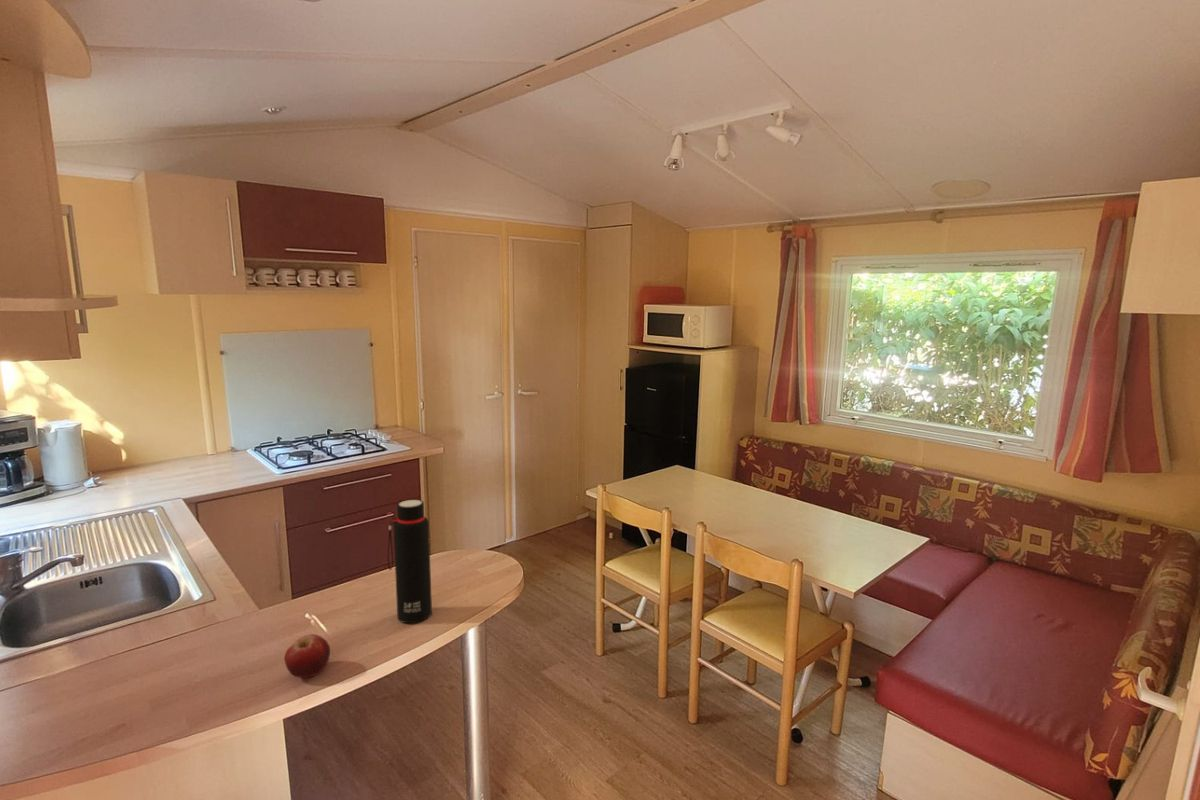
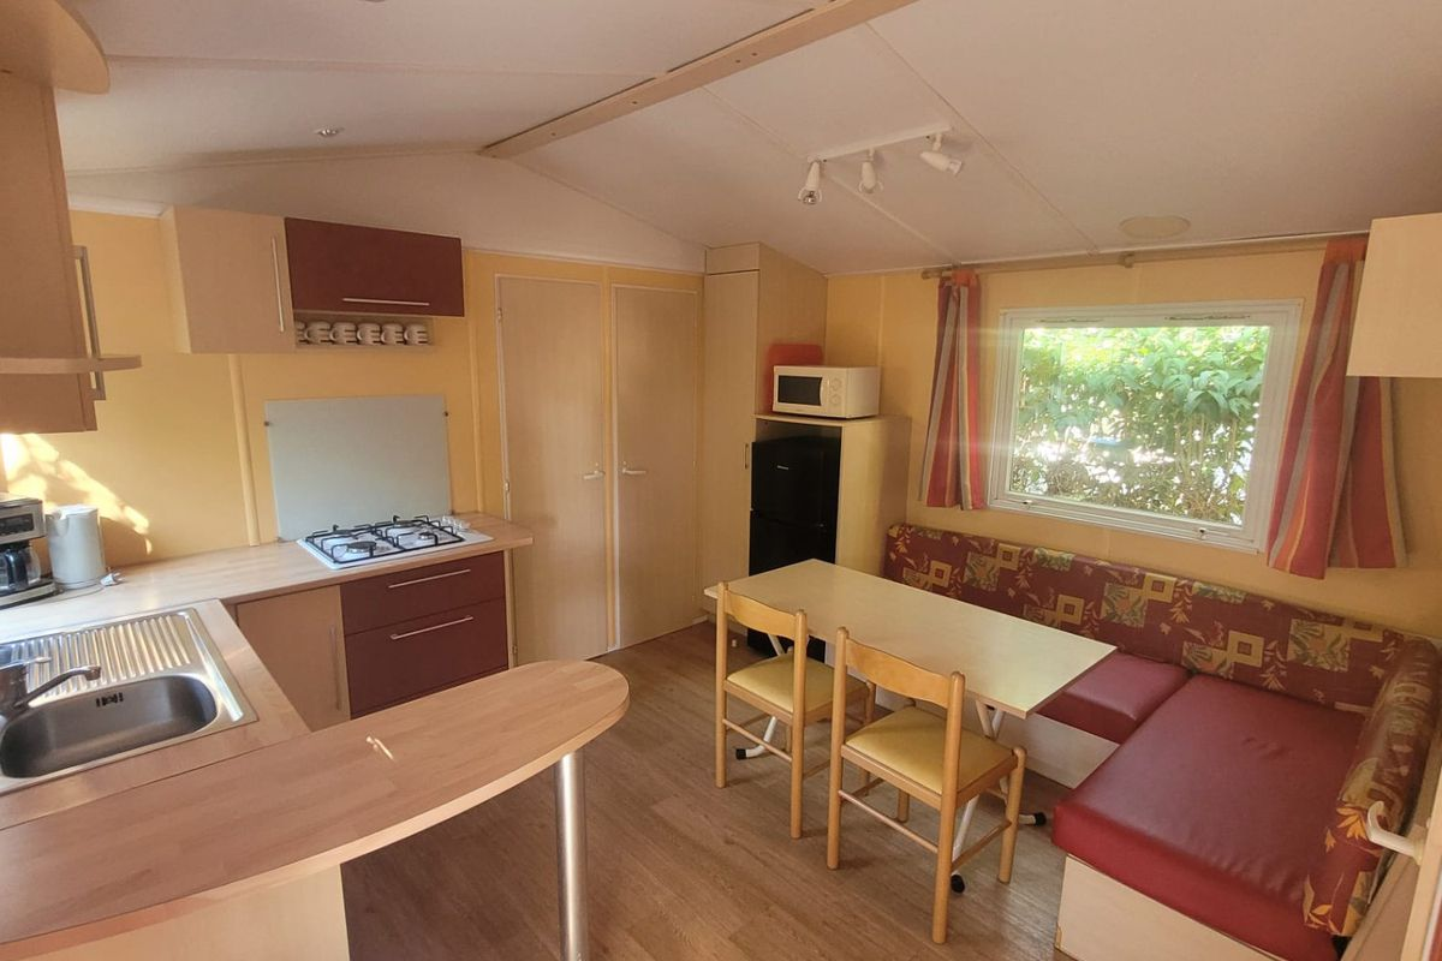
- fruit (308, 655)
- water bottle (409, 560)
